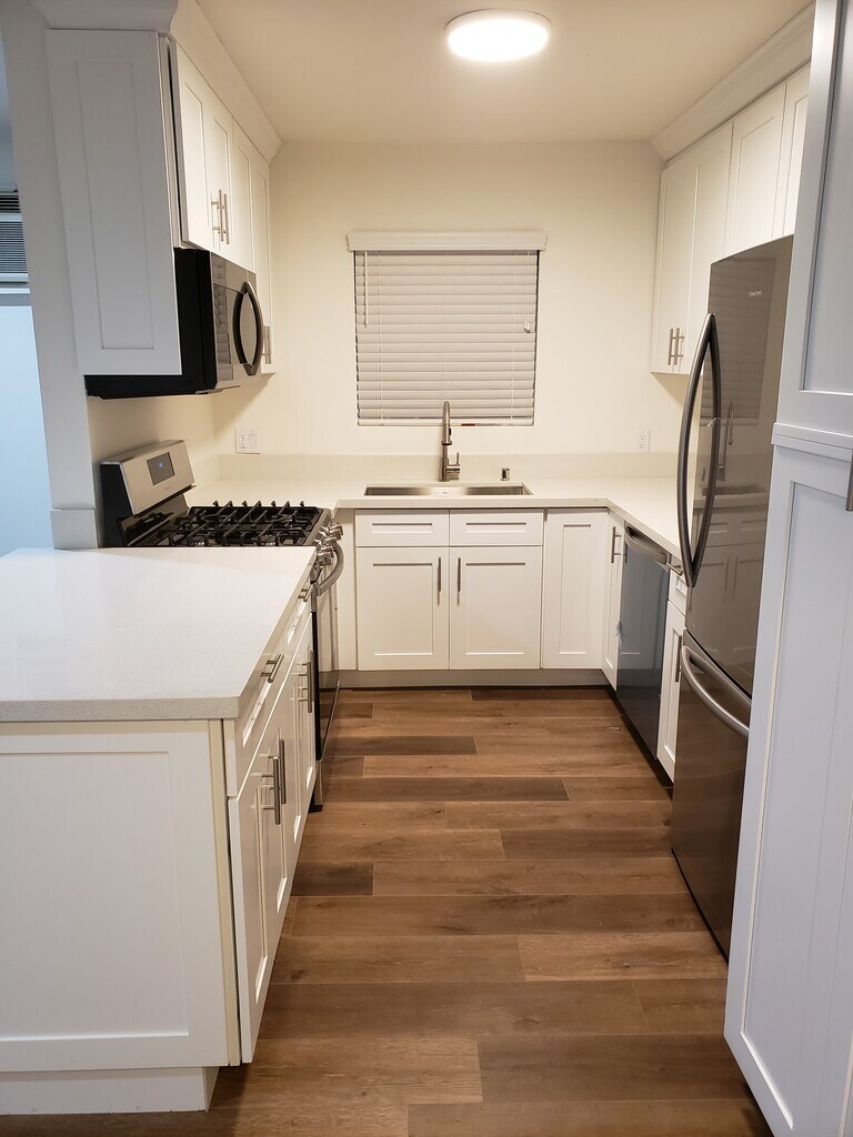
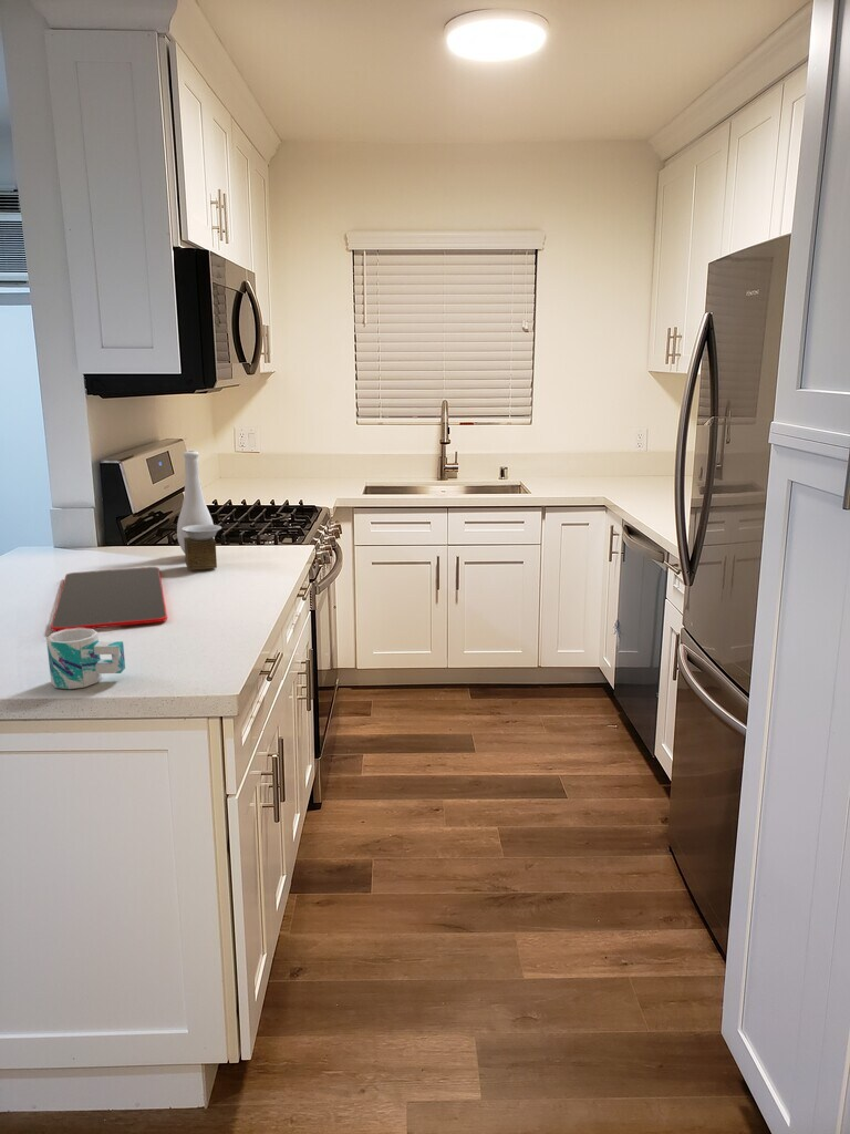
+ vase (197, 508)
+ cutting board (112, 595)
+ mug (86, 657)
